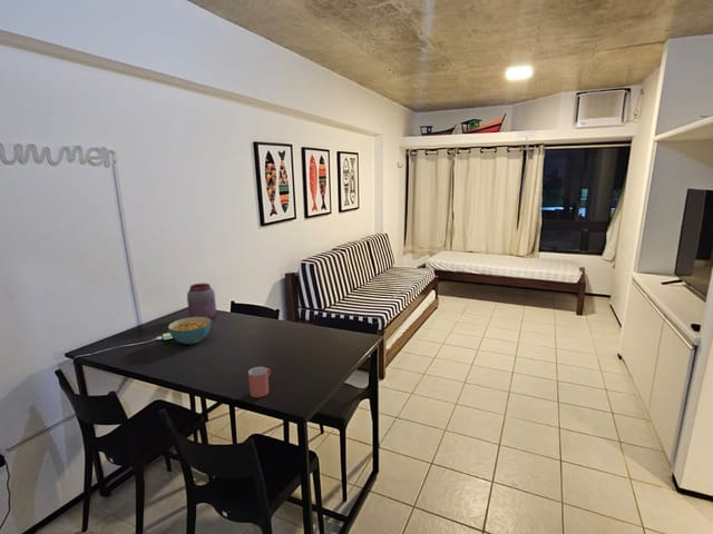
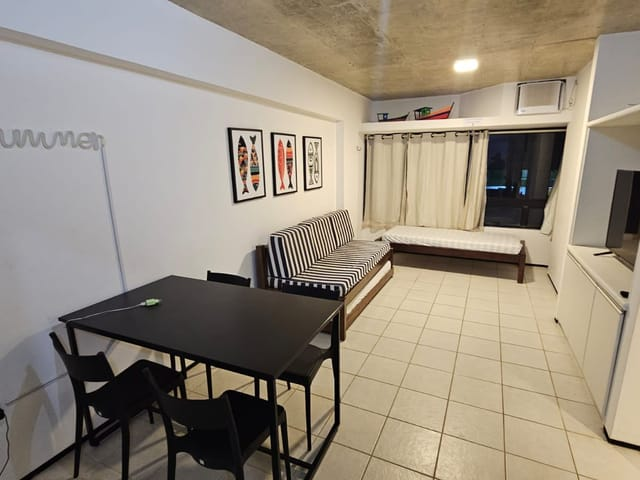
- cereal bowl (191, 333)
- cup (261, 379)
- jar (202, 301)
